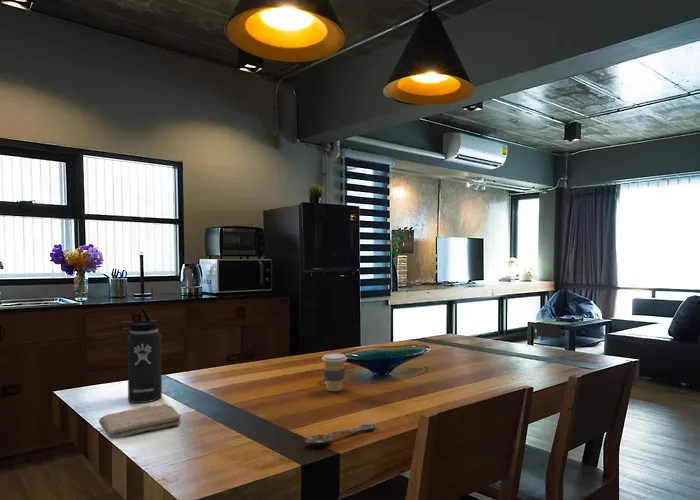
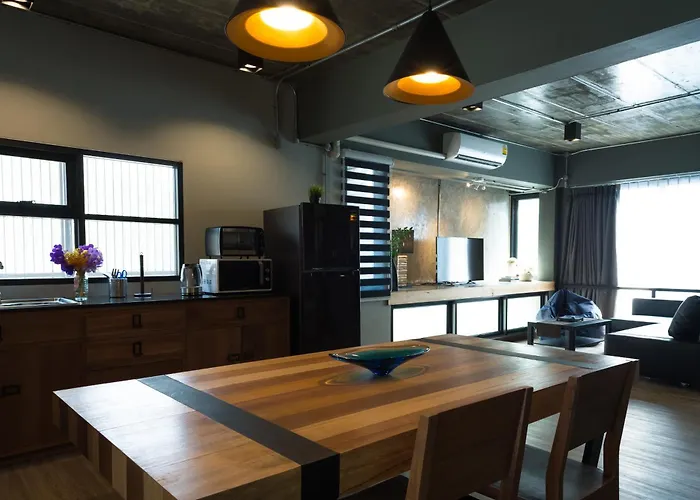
- washcloth (141, 419)
- spoon (342, 432)
- coffee cup (334, 372)
- thermos bottle (140, 352)
